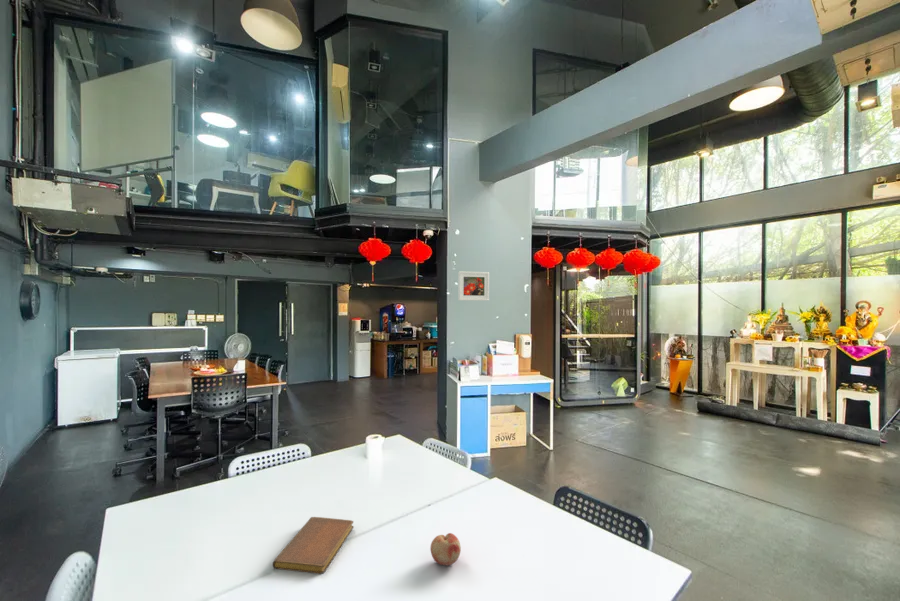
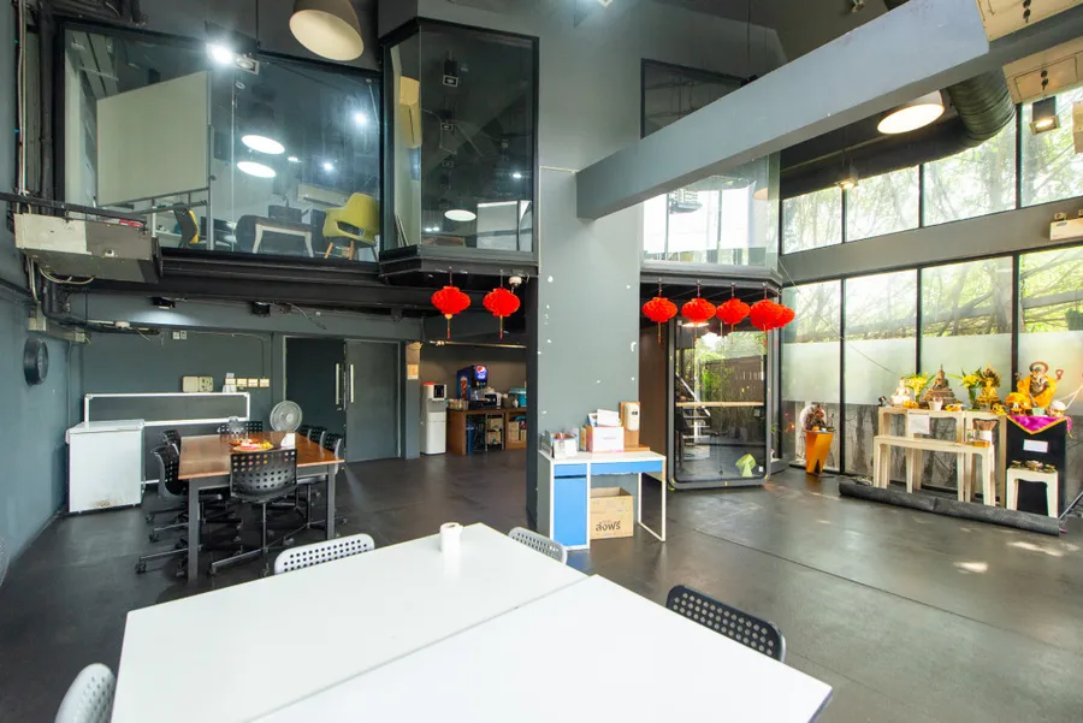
- fruit (445, 549)
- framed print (473, 286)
- notebook (316, 542)
